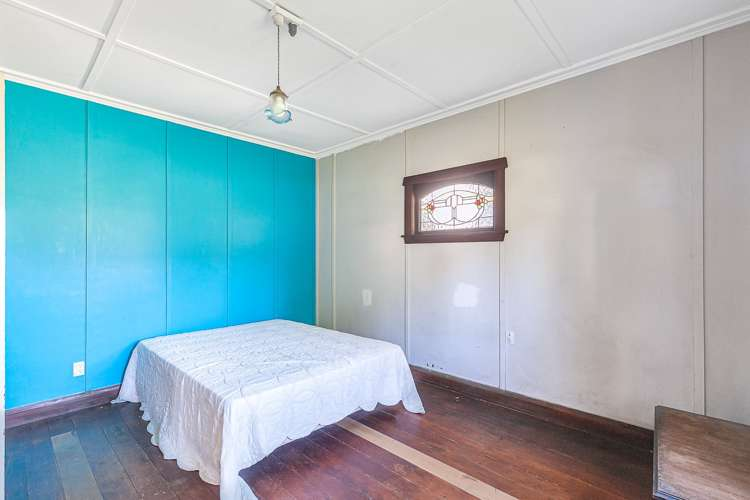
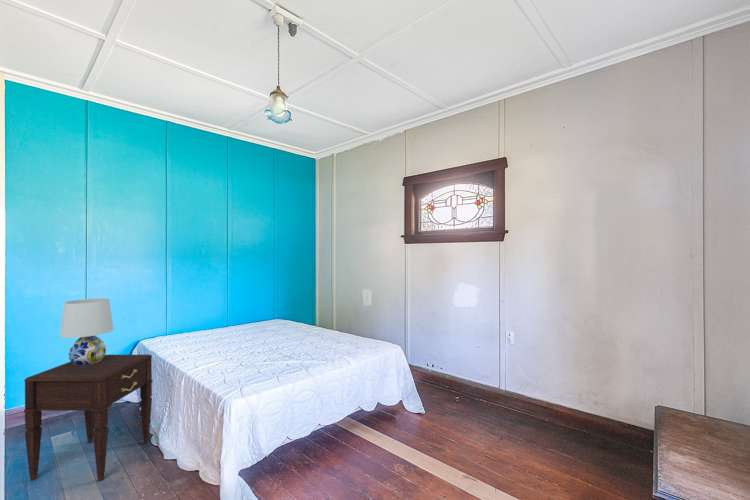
+ nightstand (95, 412)
+ table lamp (87, 331)
